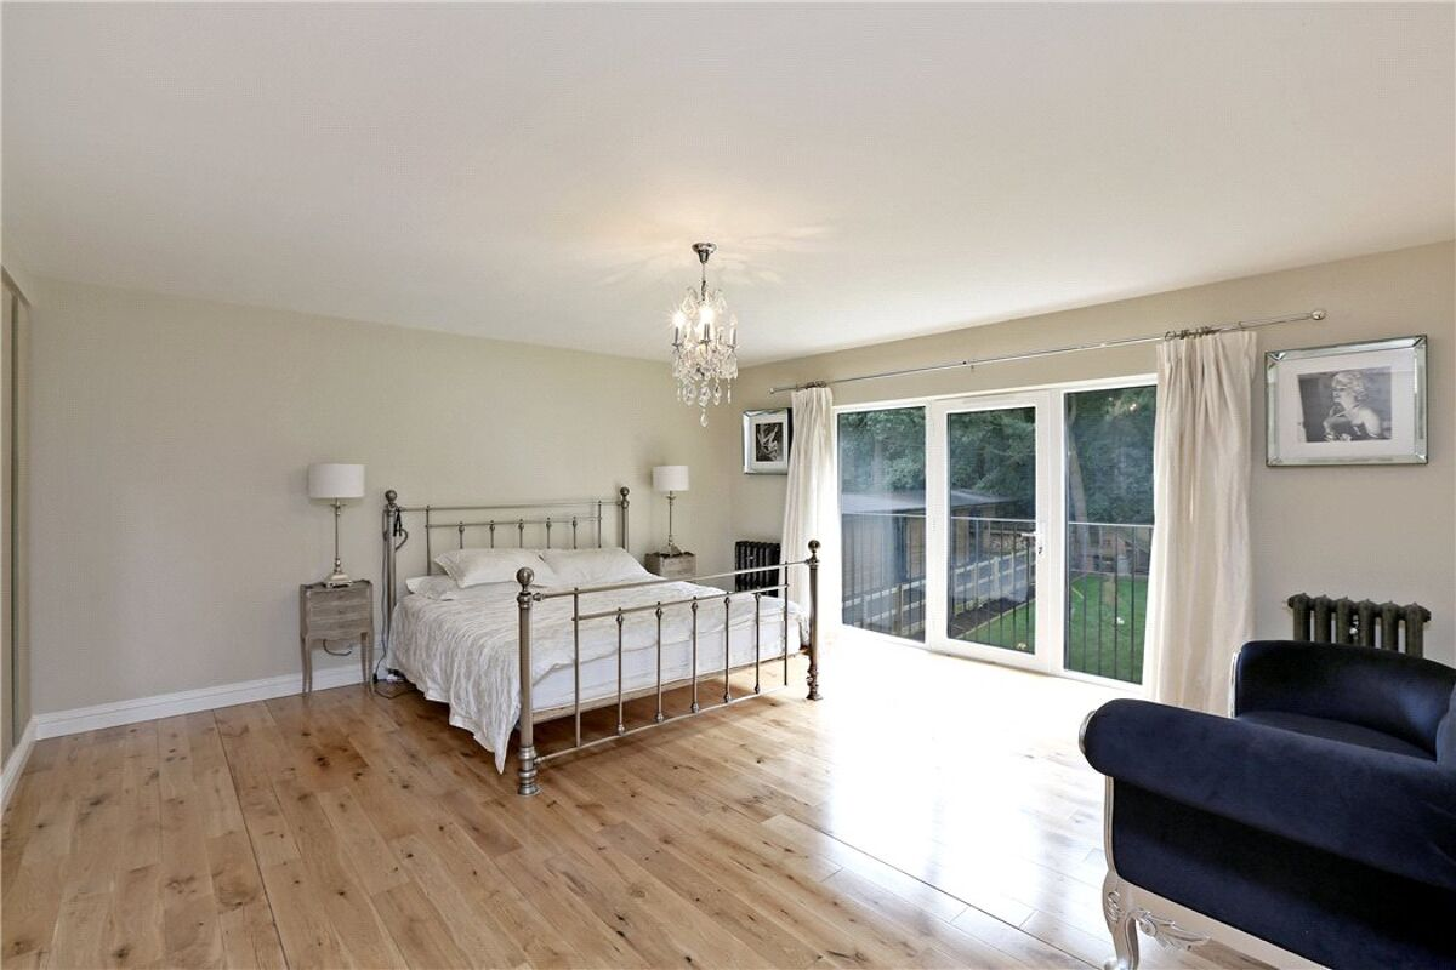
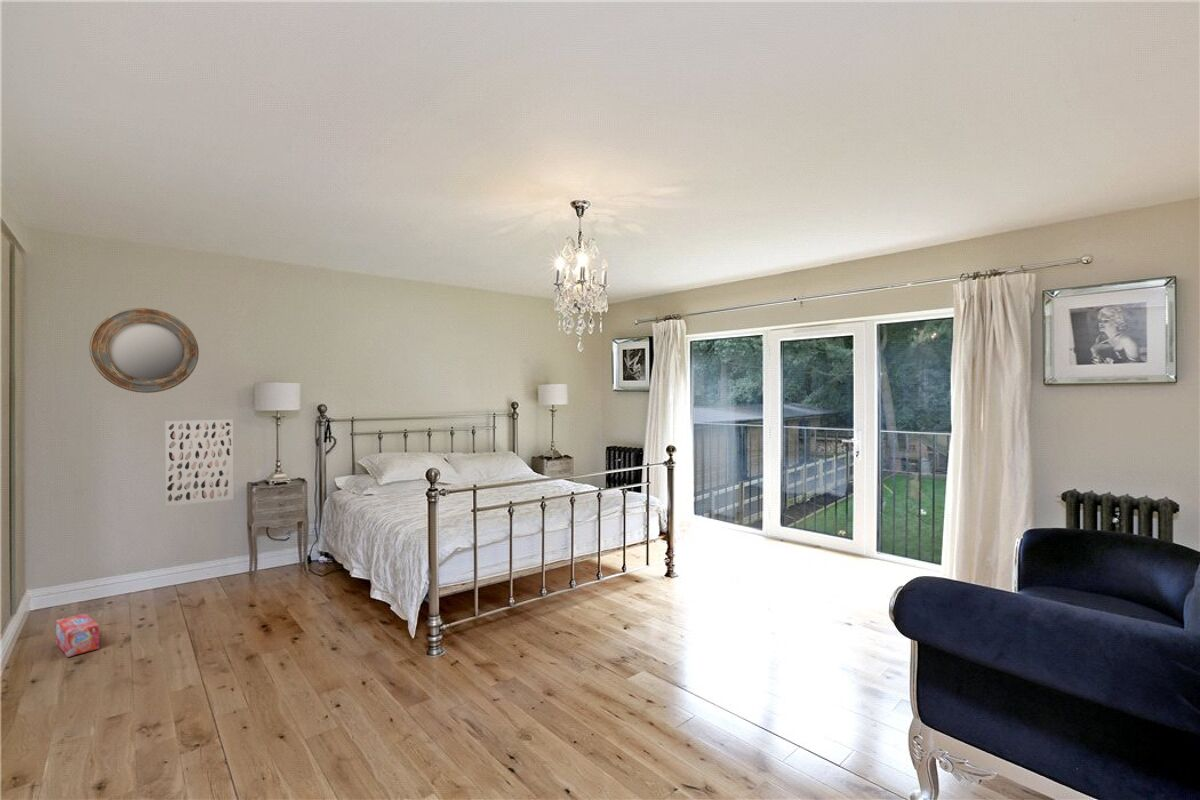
+ box (77, 634)
+ wall art (200, 461)
+ home mirror (146, 350)
